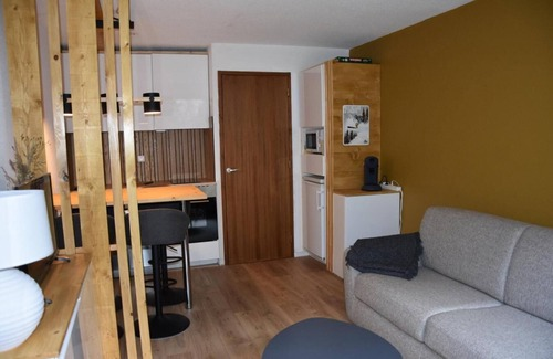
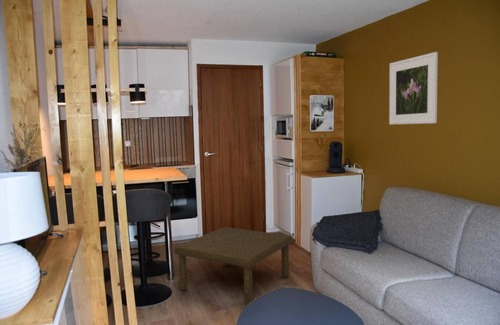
+ coffee table (235, 262)
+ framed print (411, 91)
